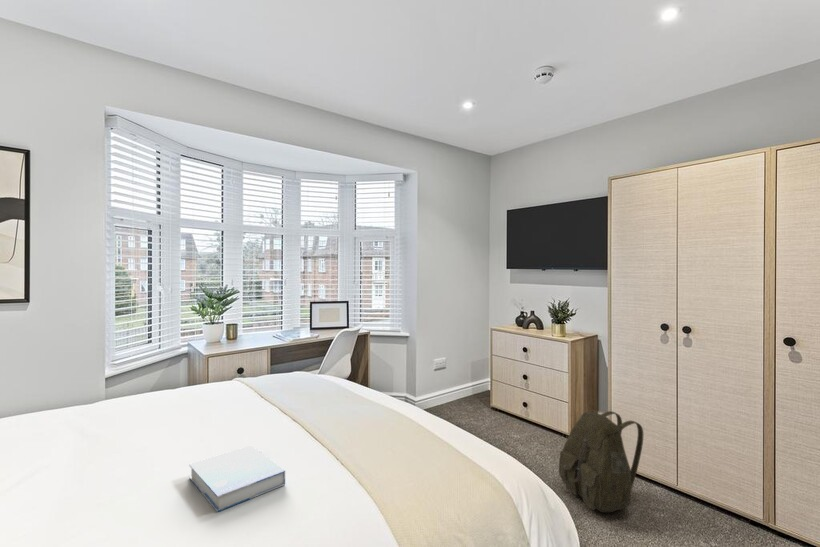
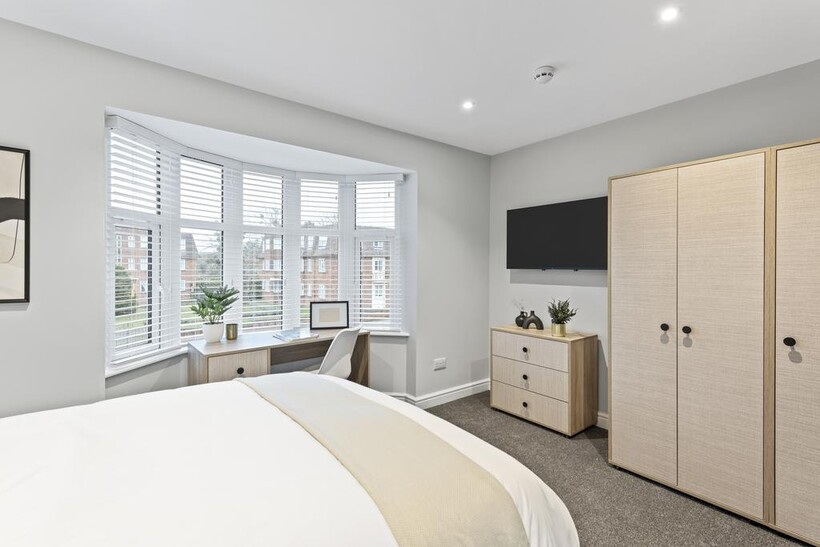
- backpack (602, 456)
- book (236, 474)
